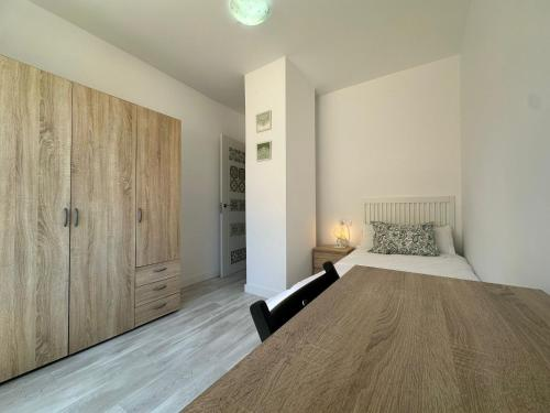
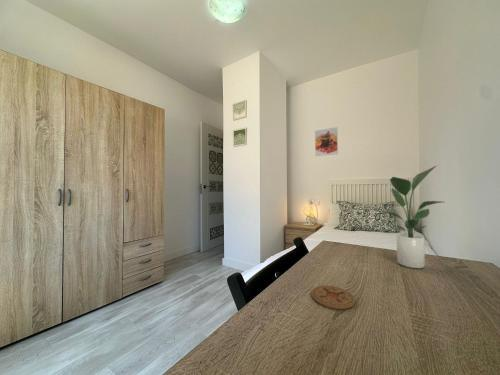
+ coaster (332, 296)
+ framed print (326, 142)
+ potted plant (406, 215)
